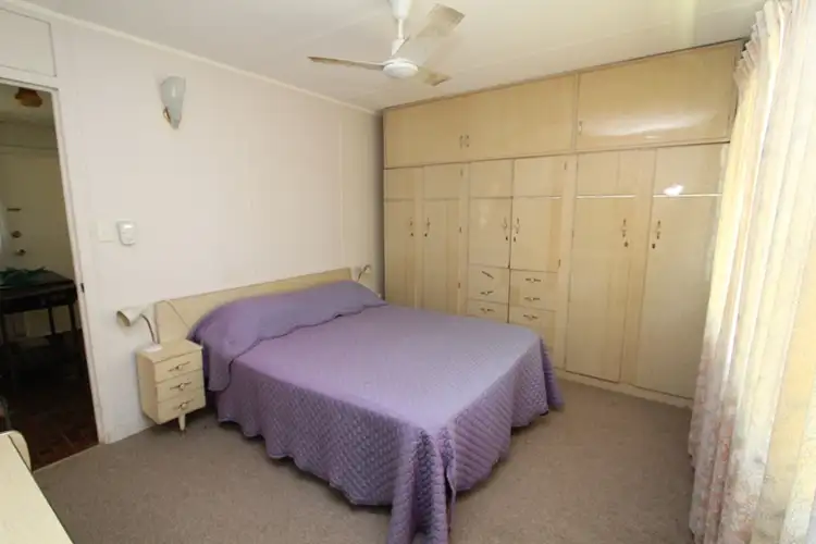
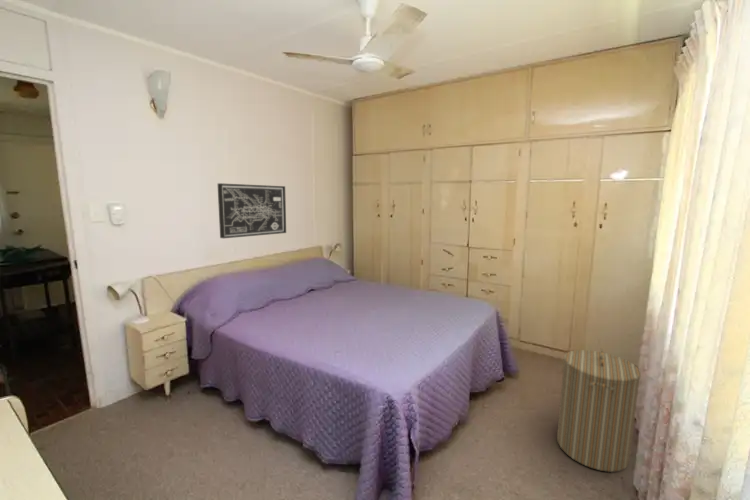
+ wall art (254, 210)
+ laundry hamper (596, 400)
